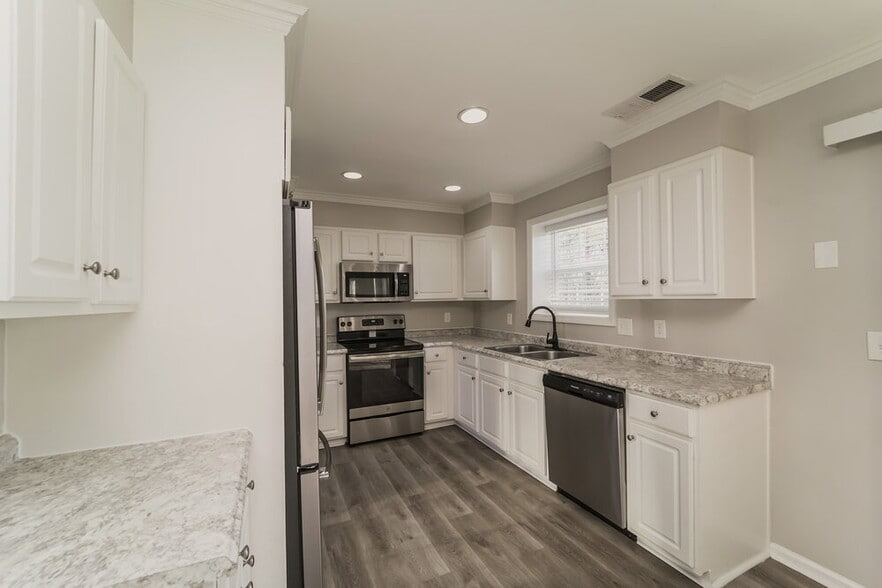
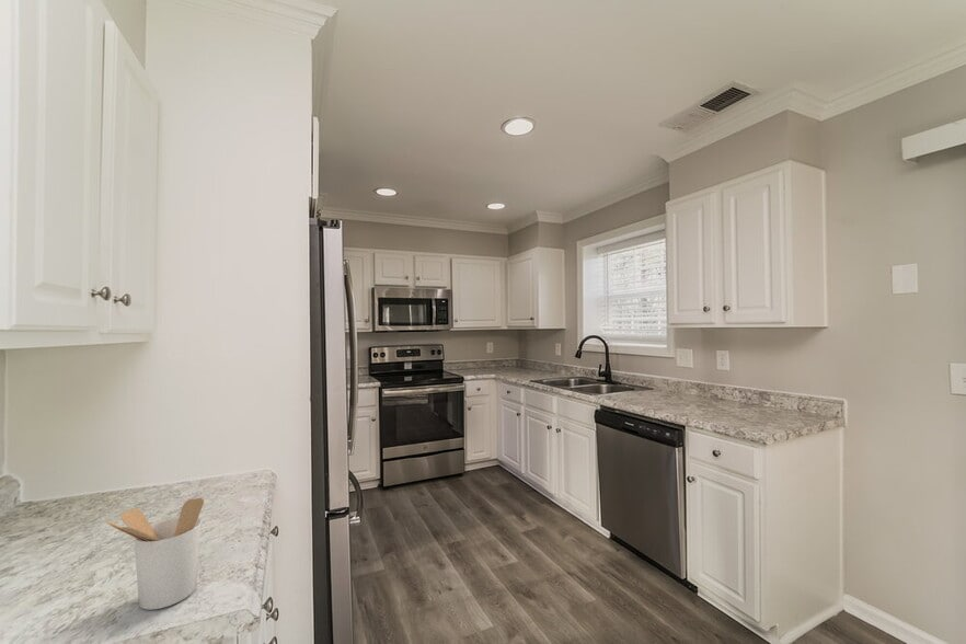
+ utensil holder (154, 552)
